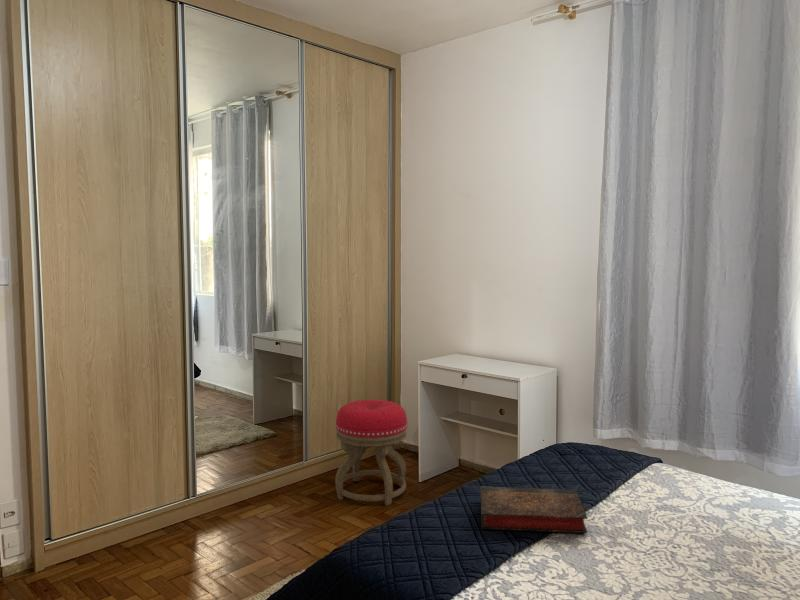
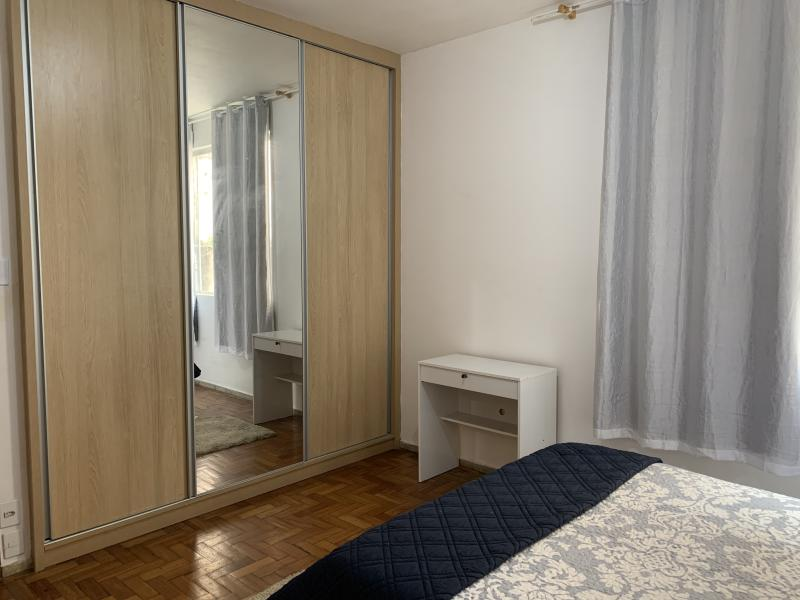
- book (530, 508)
- stool (371, 446)
